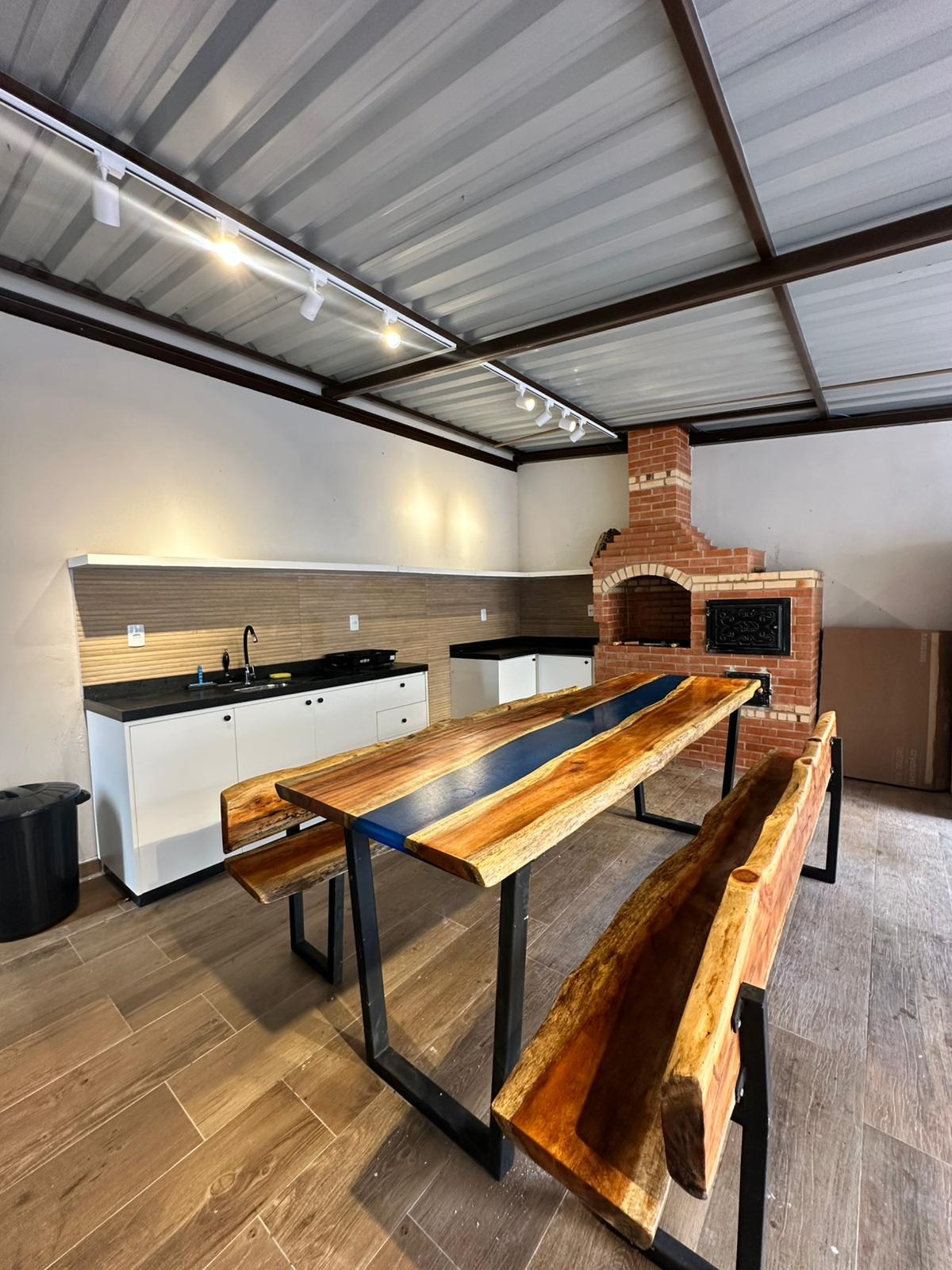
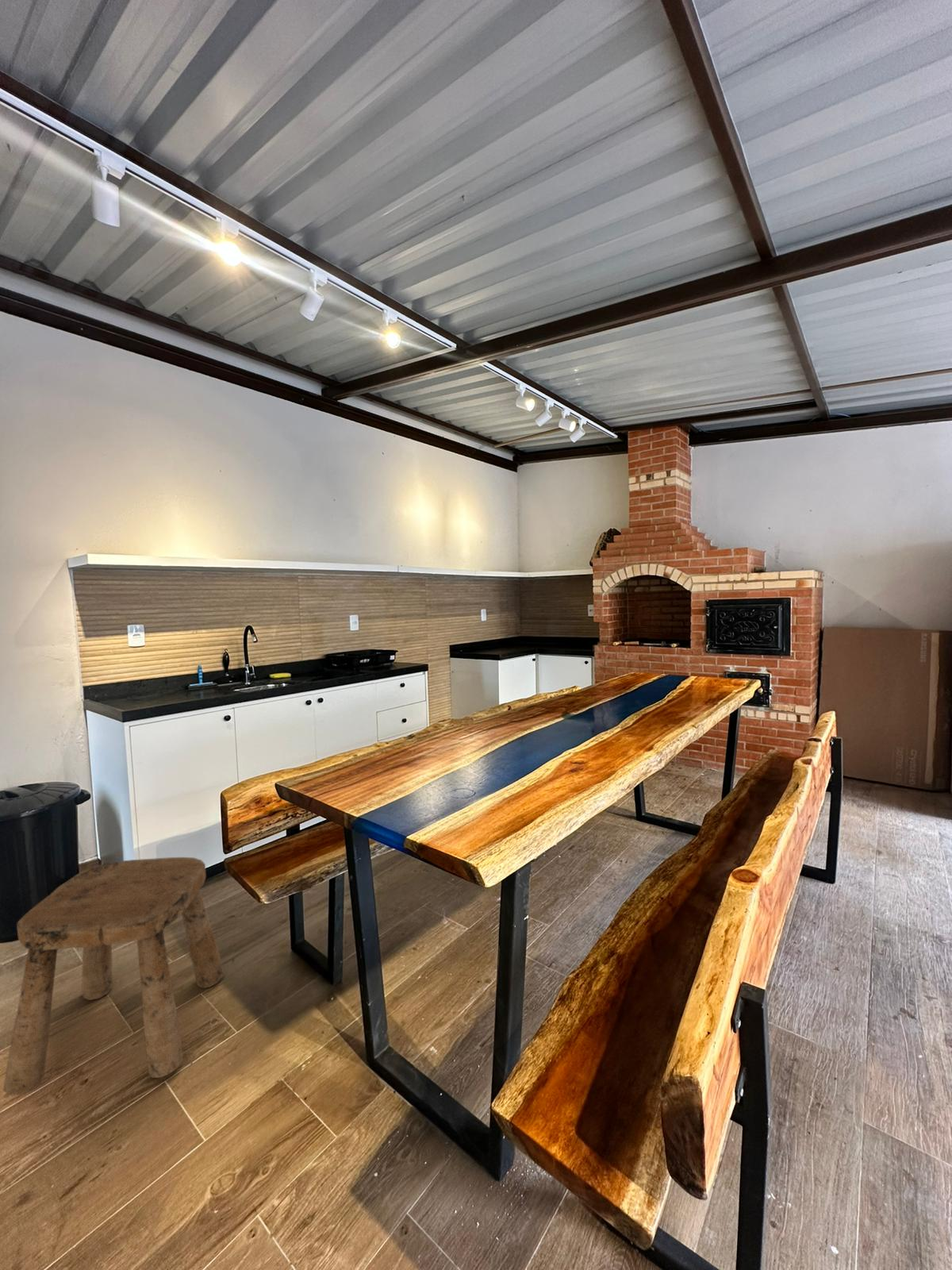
+ stool (111, 959)
